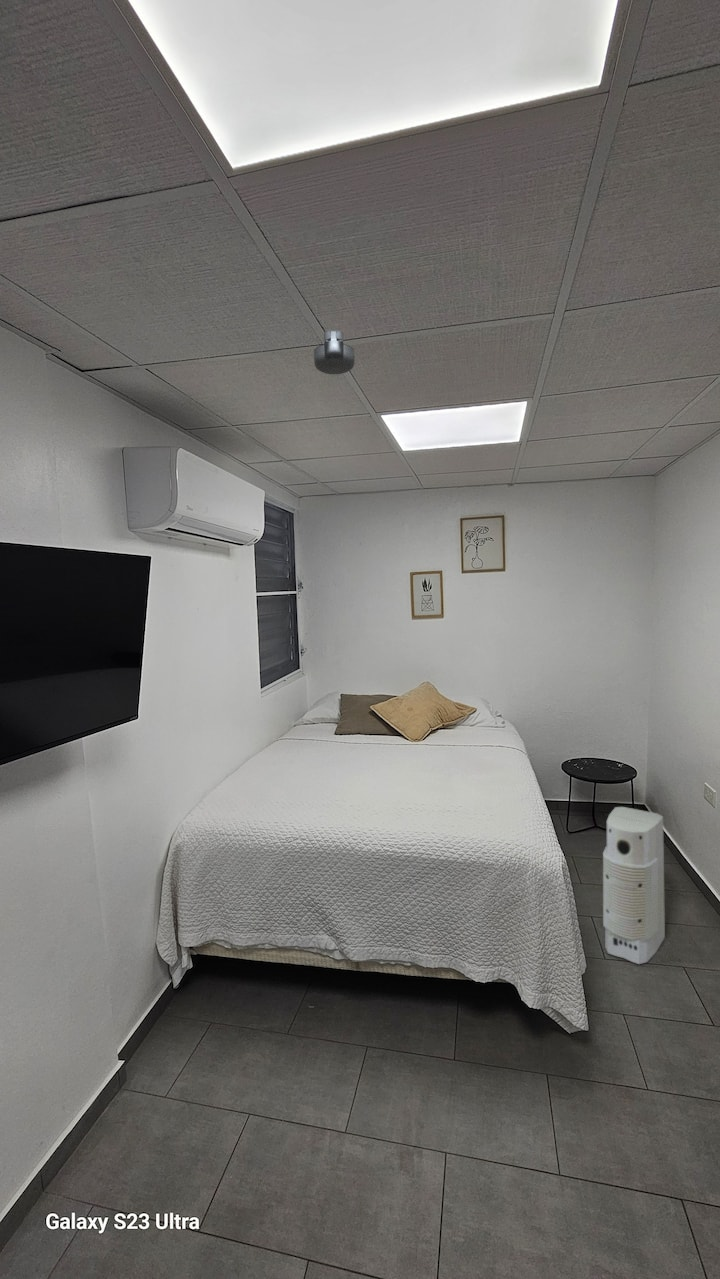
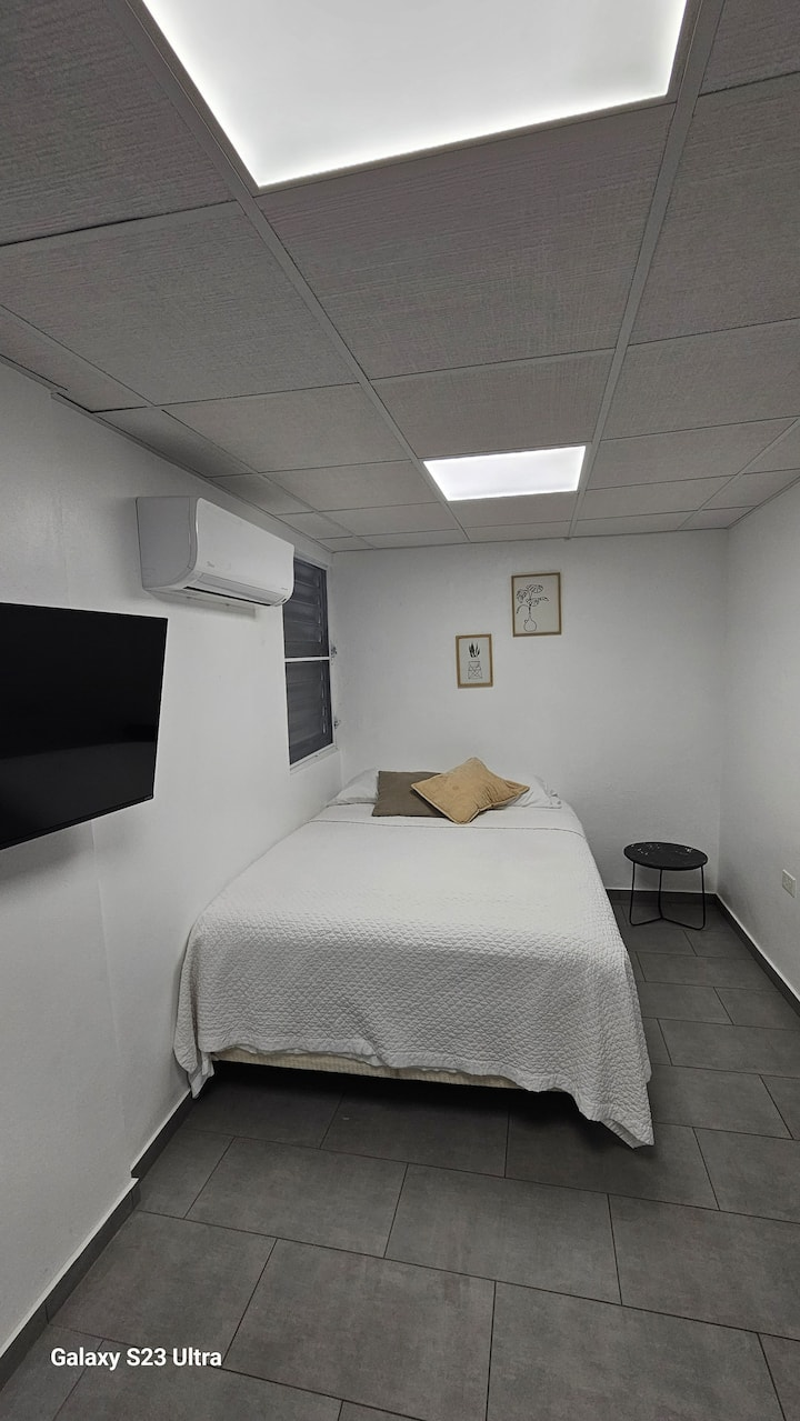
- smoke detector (334, 351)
- air purifier (632, 880)
